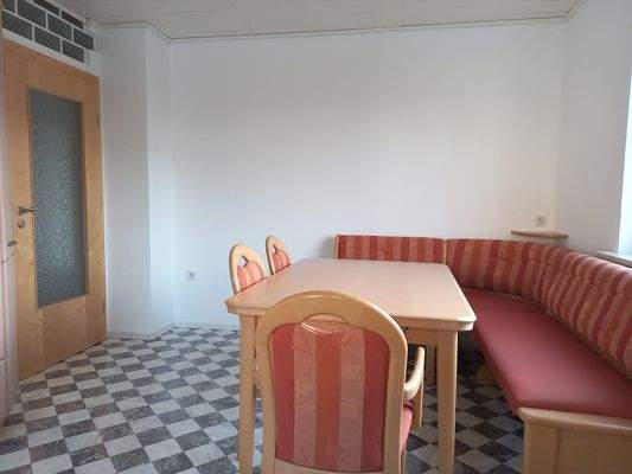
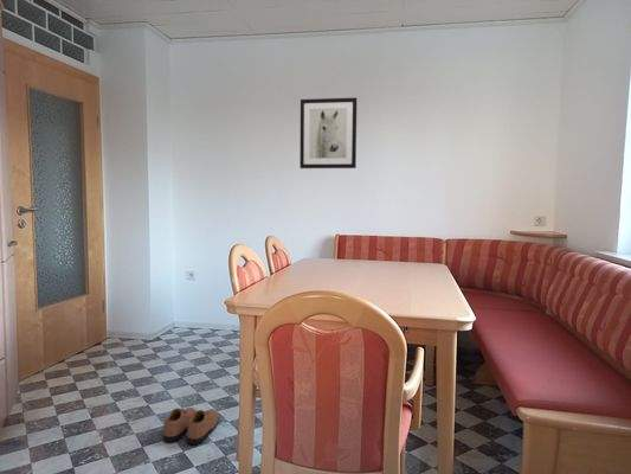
+ shoe (192, 417)
+ wall art (328, 133)
